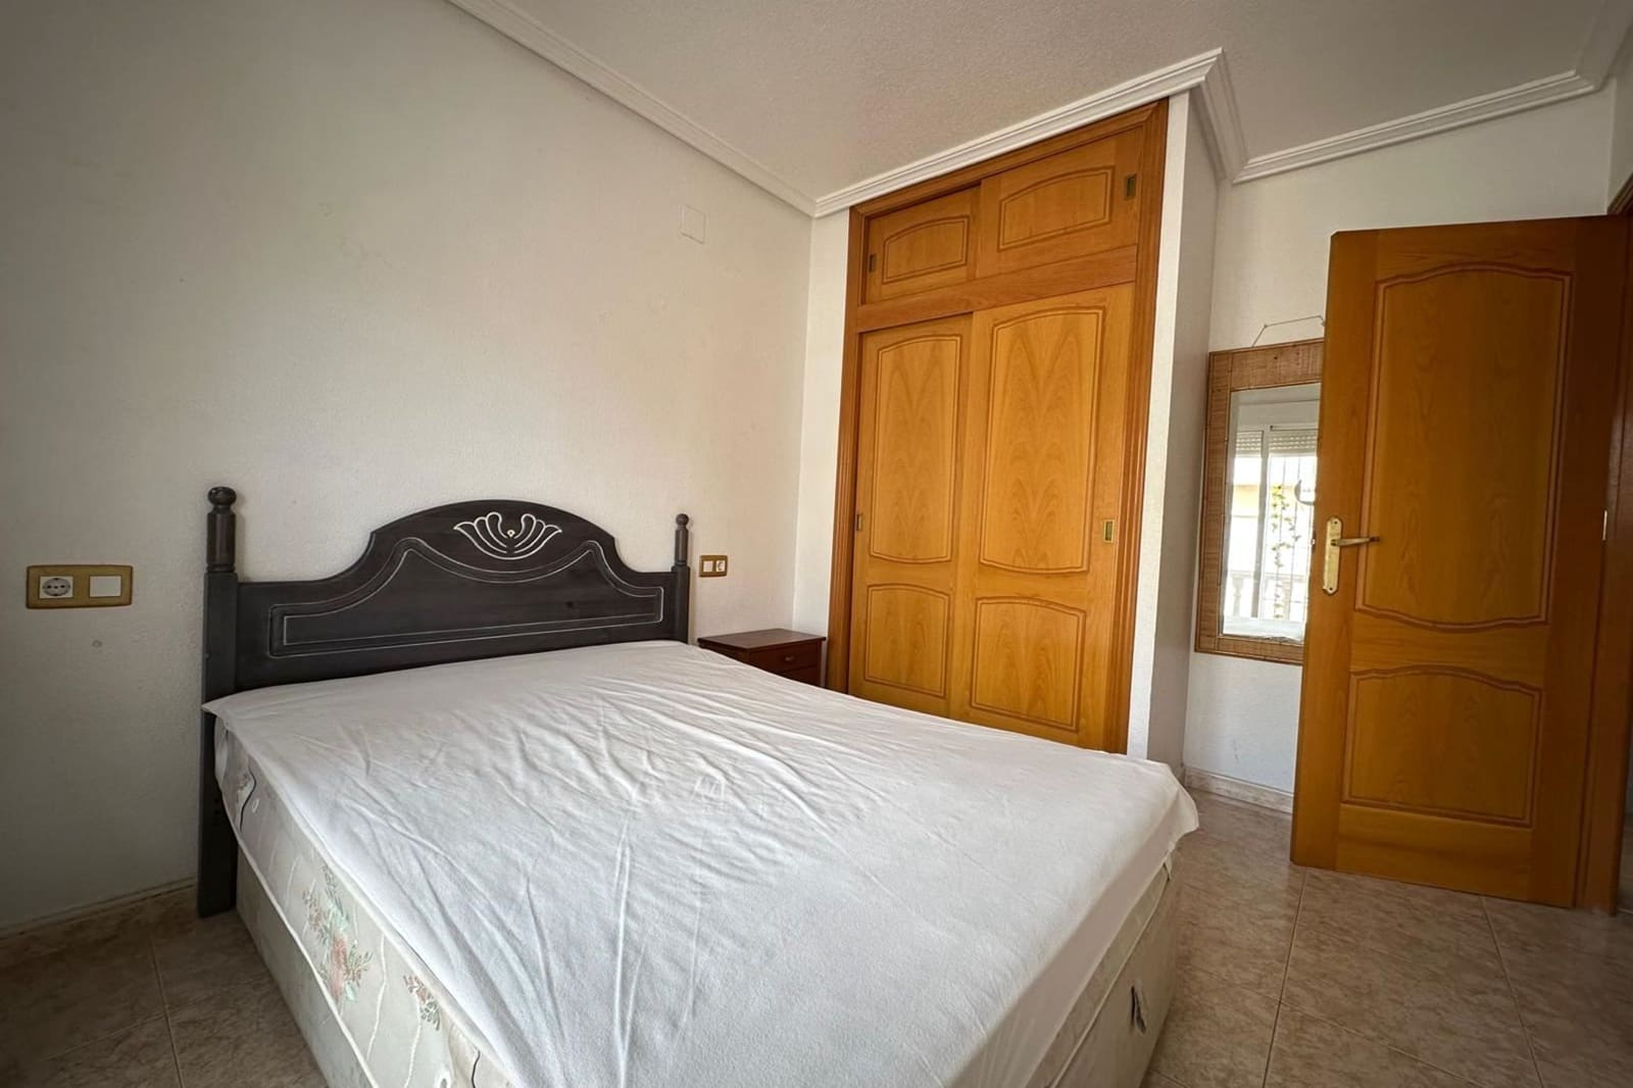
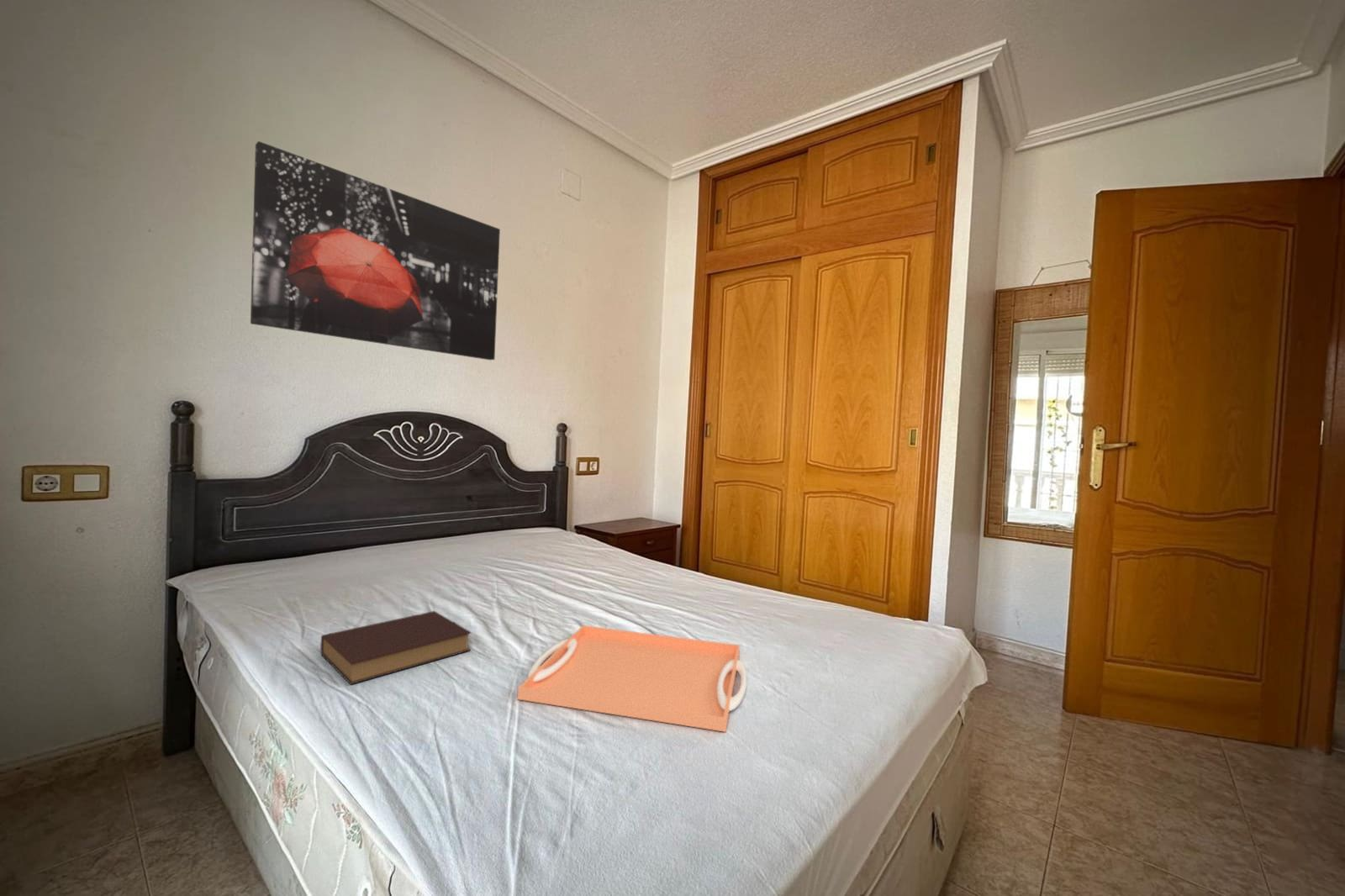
+ serving tray (641, 669)
+ book (397, 642)
+ wall art (393, 269)
